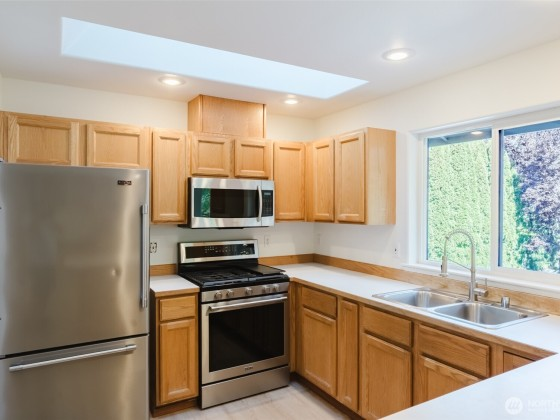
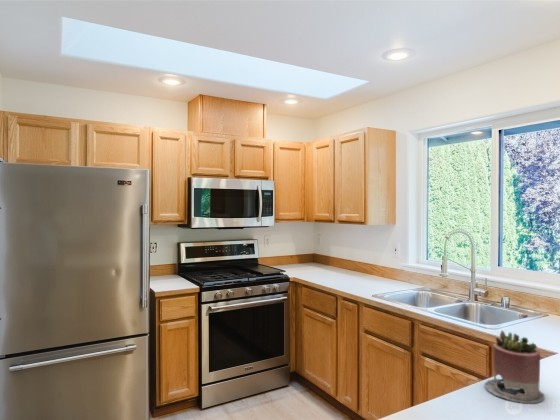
+ succulent planter (513, 362)
